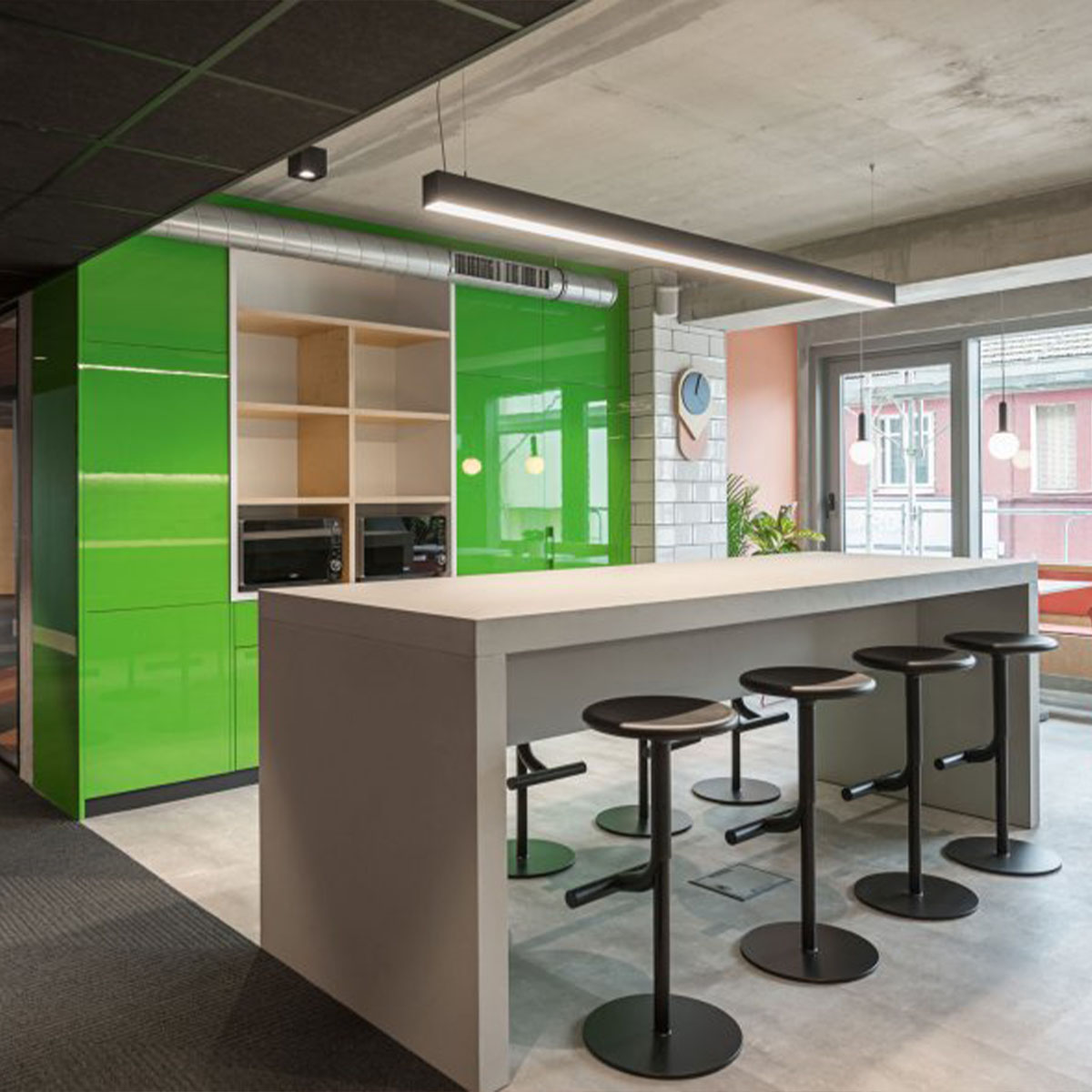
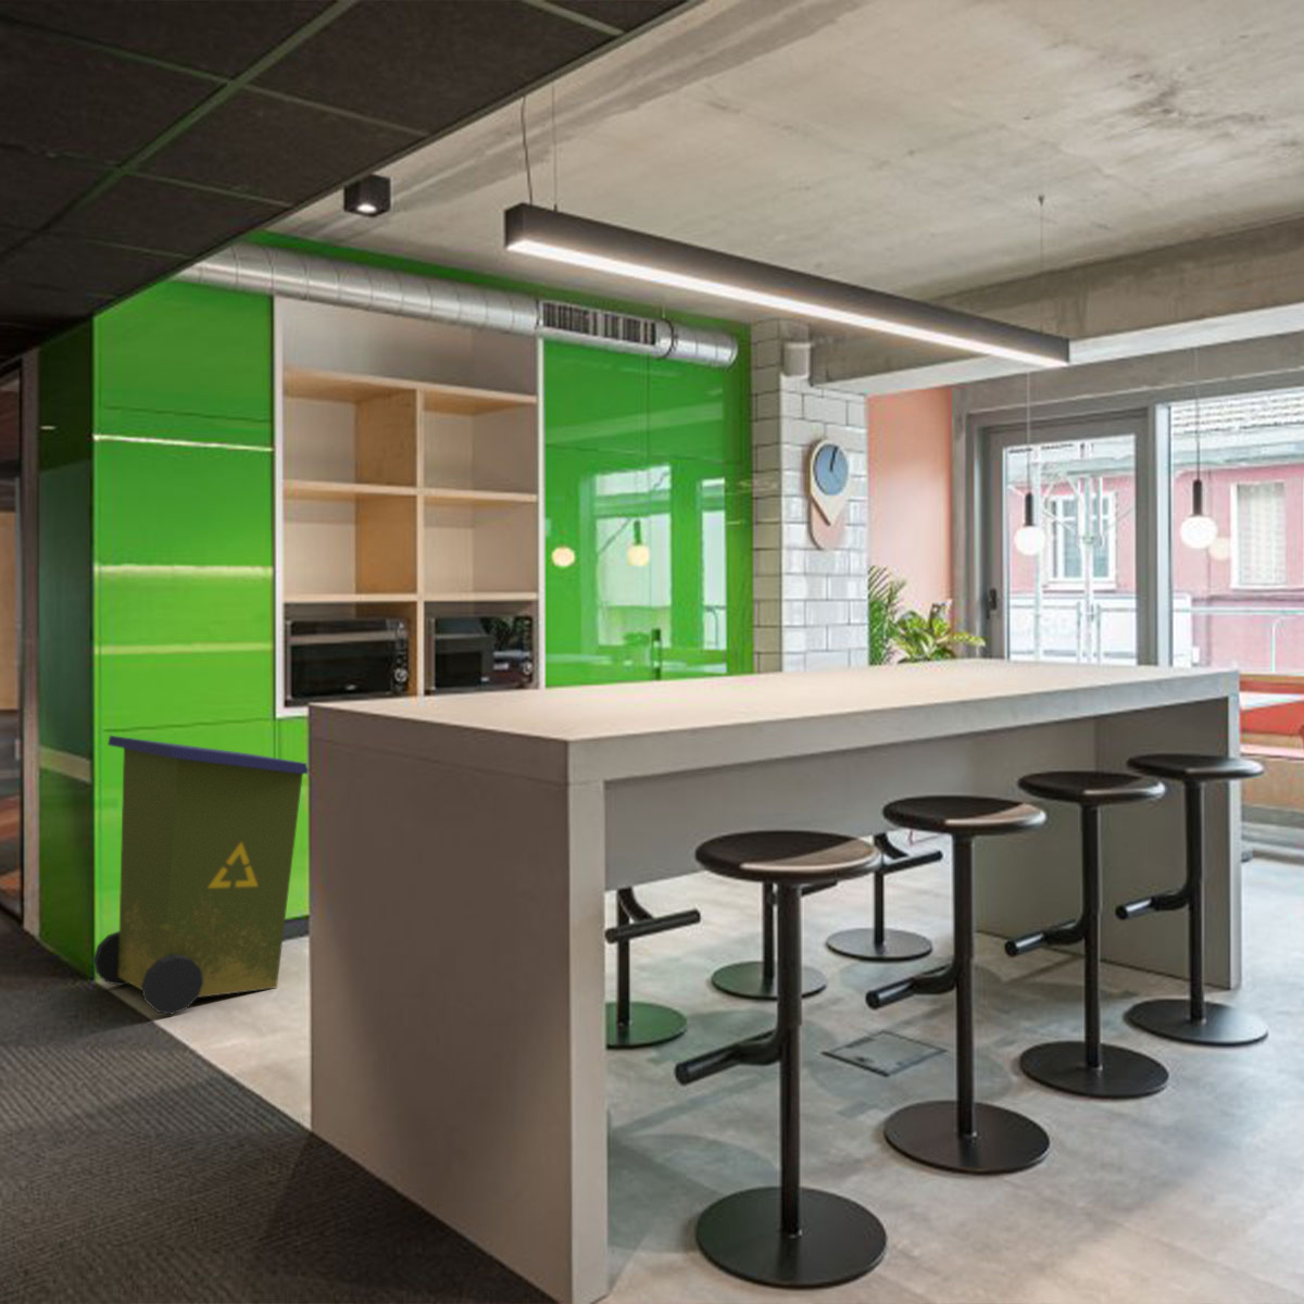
+ recycling bin (204, 861)
